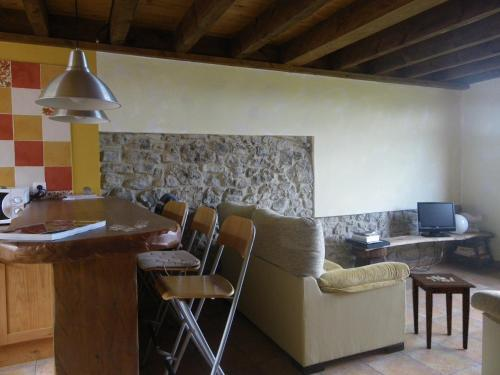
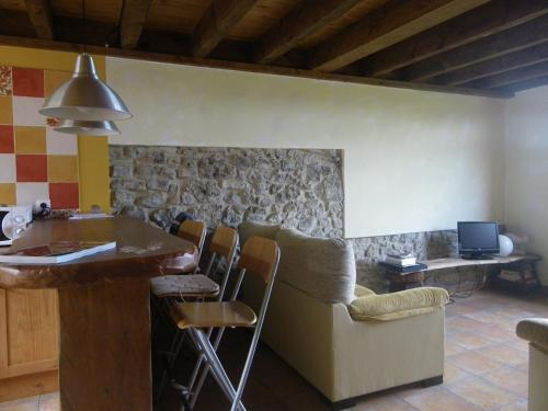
- side table (446, 308)
